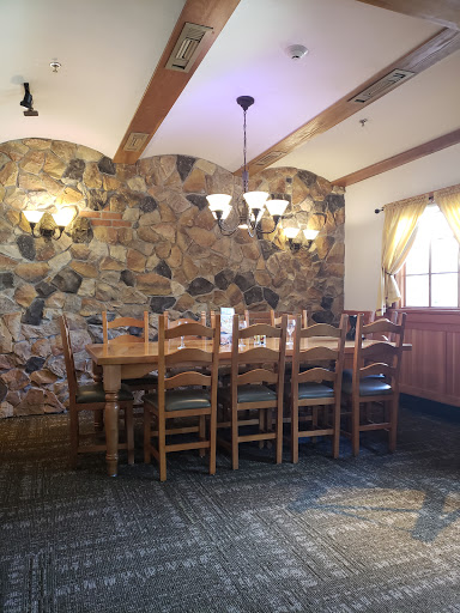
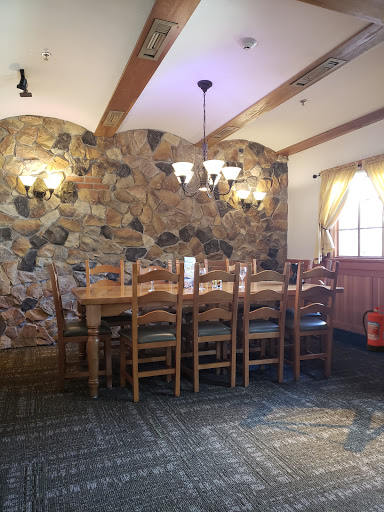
+ fire extinguisher (372, 326)
